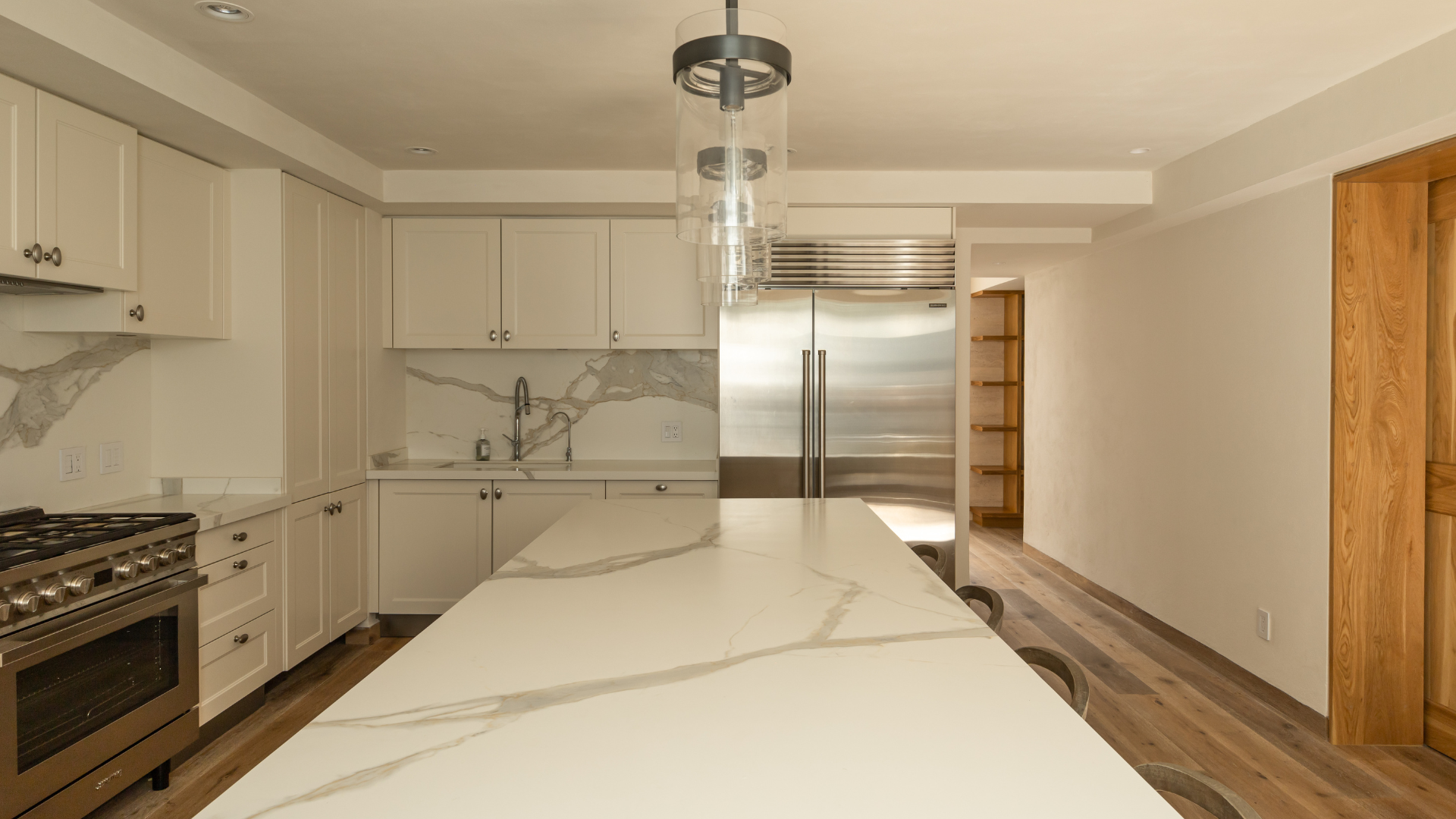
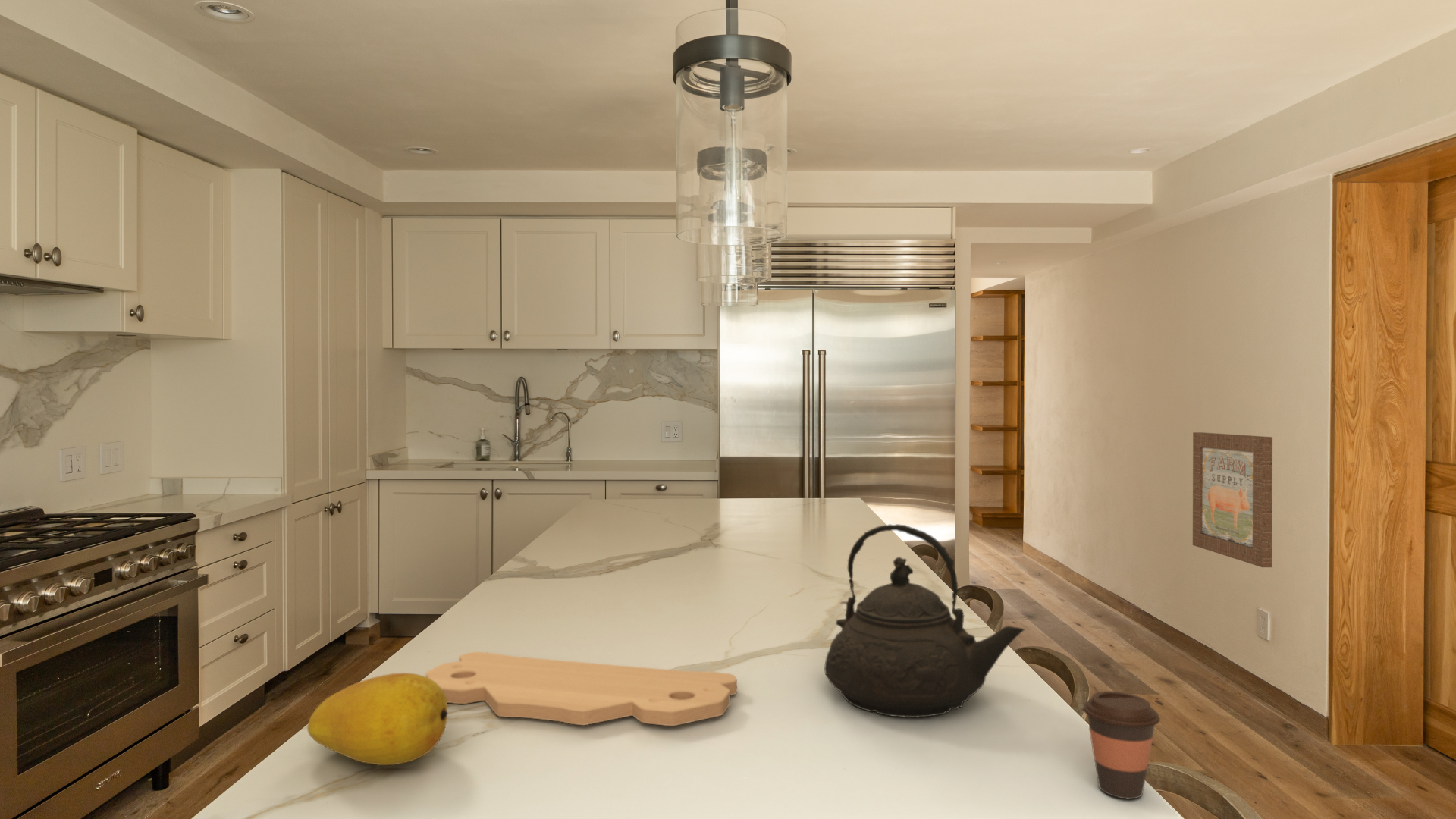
+ cutting board (571, 689)
+ coffee cup (1120, 745)
+ teakettle (922, 612)
+ fruit (378, 715)
+ wall art (1229, 494)
